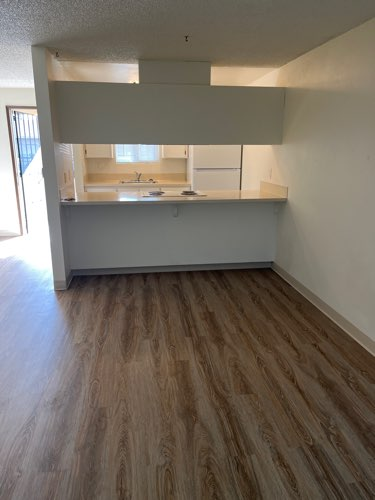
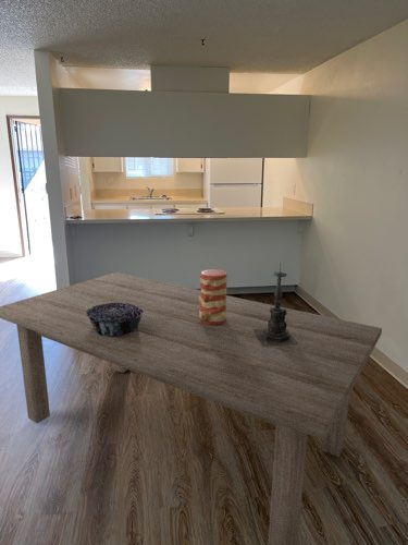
+ dining table (177, 377)
+ vase (212, 296)
+ decorative bowl (113, 319)
+ candle holder (276, 300)
